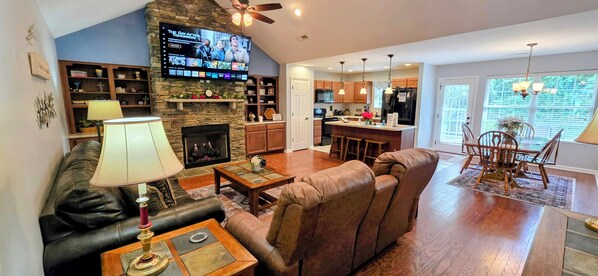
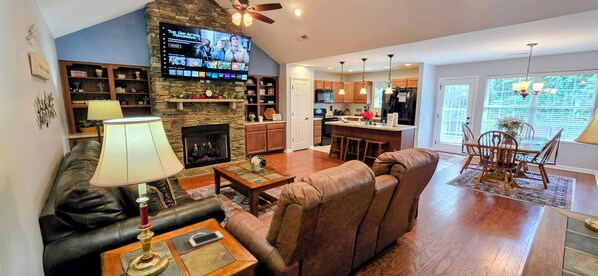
+ cell phone (206, 238)
